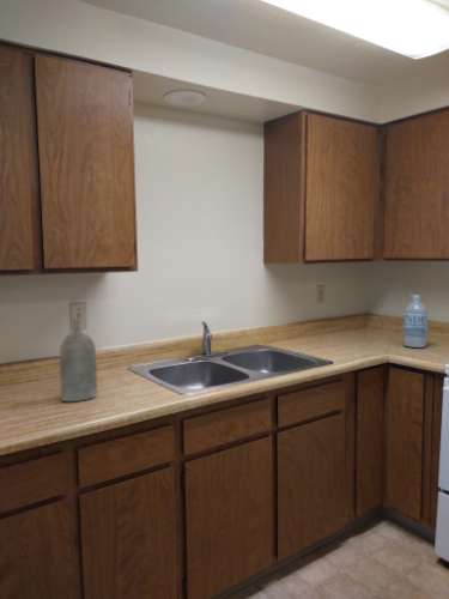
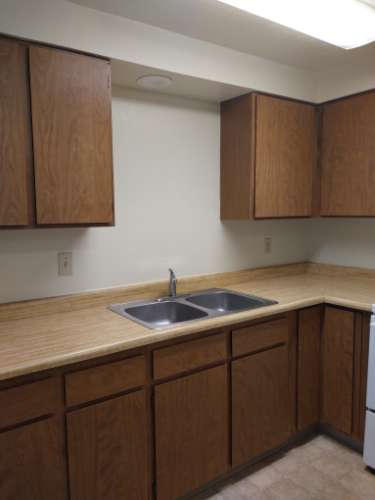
- water bottle (415, 320)
- bottle (78, 358)
